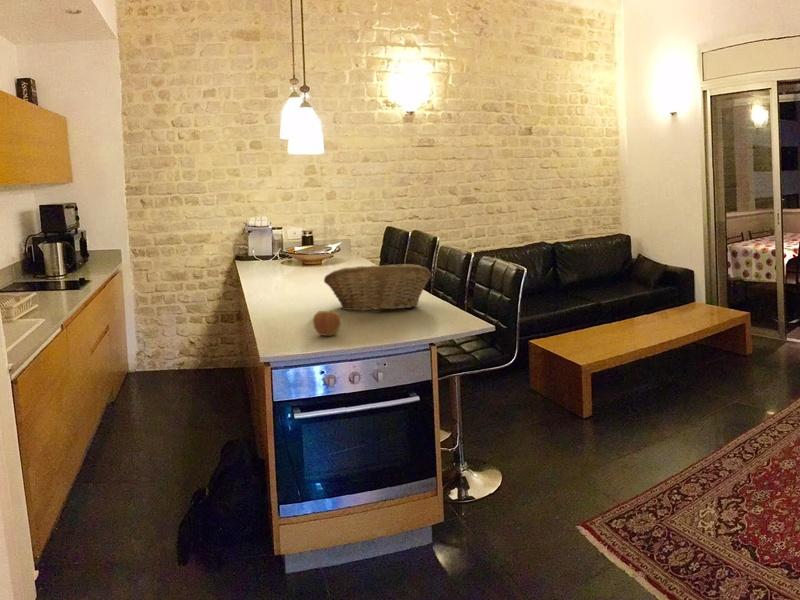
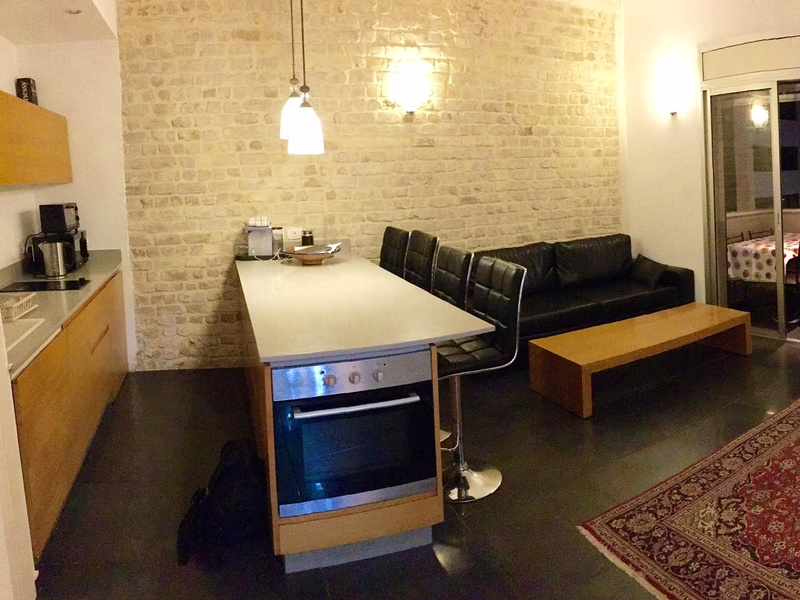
- fruit basket (378, 285)
- apple (327, 322)
